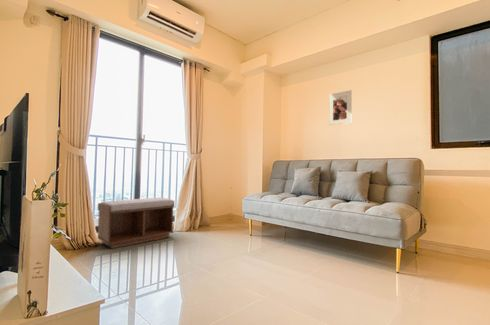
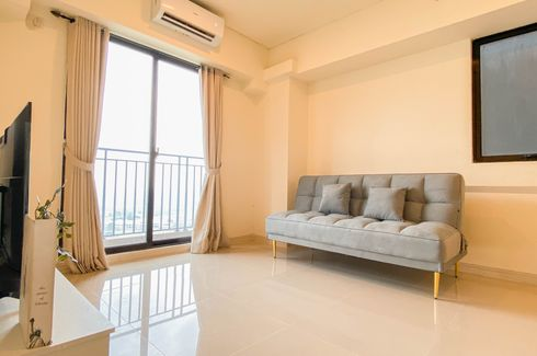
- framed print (340, 108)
- bench (137, 219)
